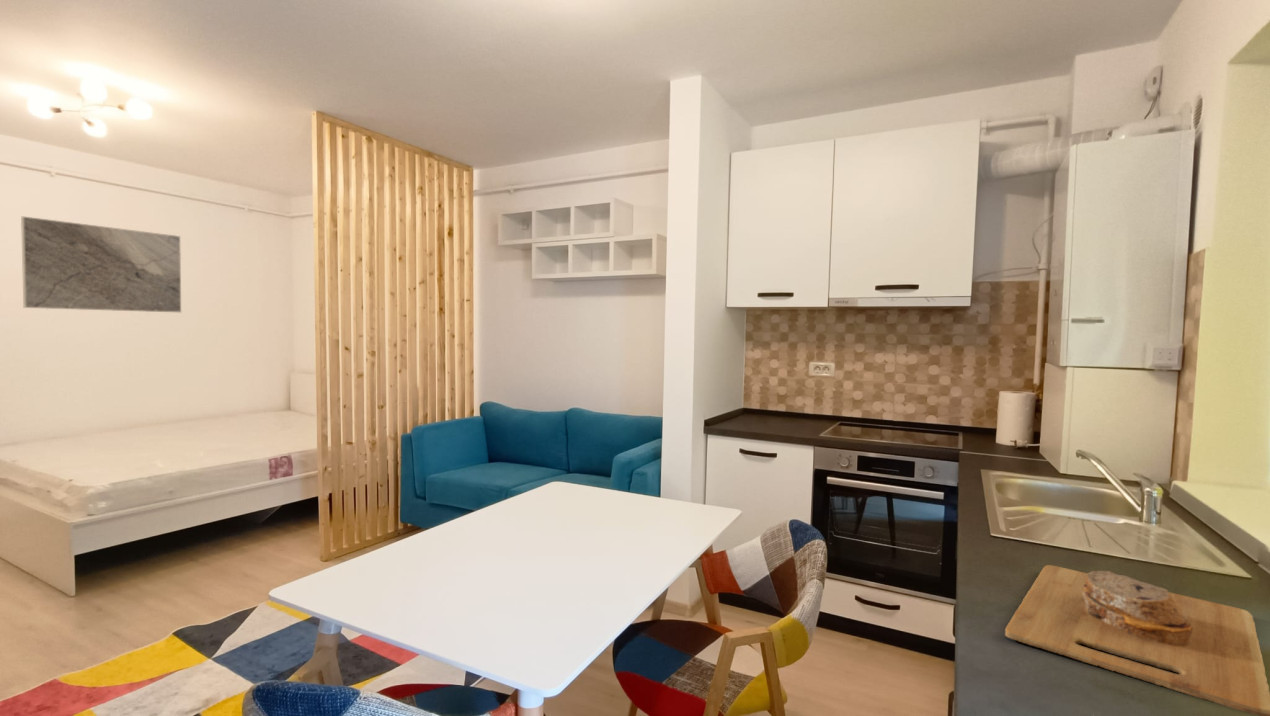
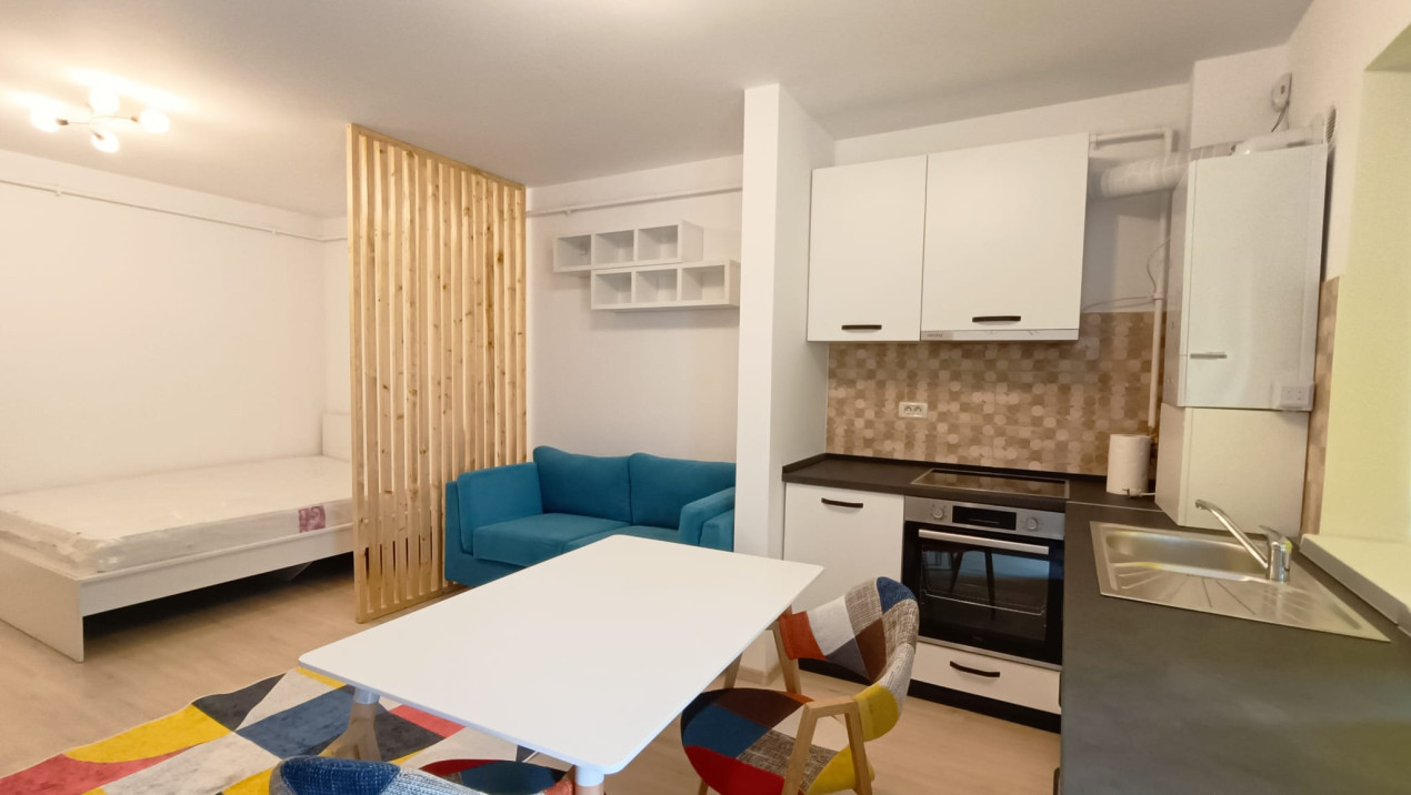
- cutting board (1134, 603)
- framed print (108, 268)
